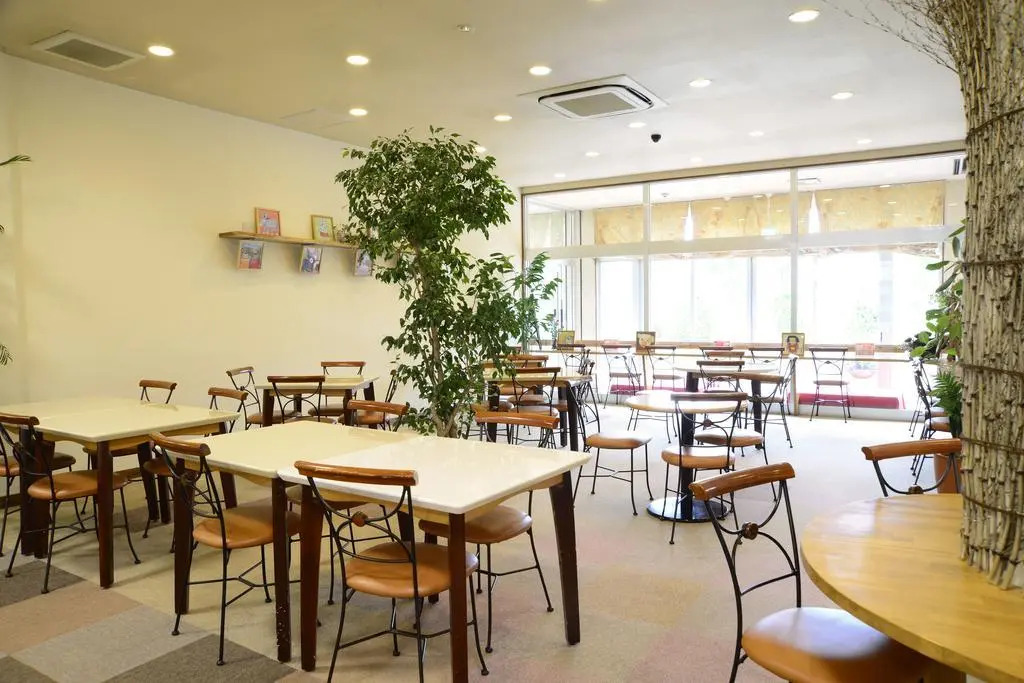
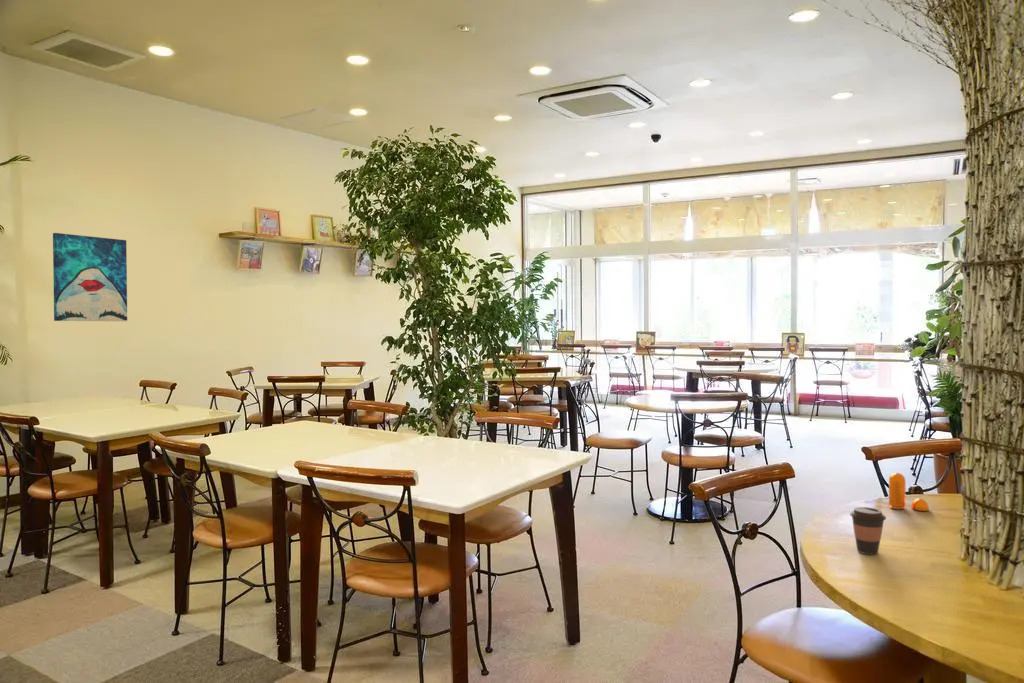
+ coffee cup (867, 530)
+ wall art (91, 279)
+ pepper shaker (905, 490)
